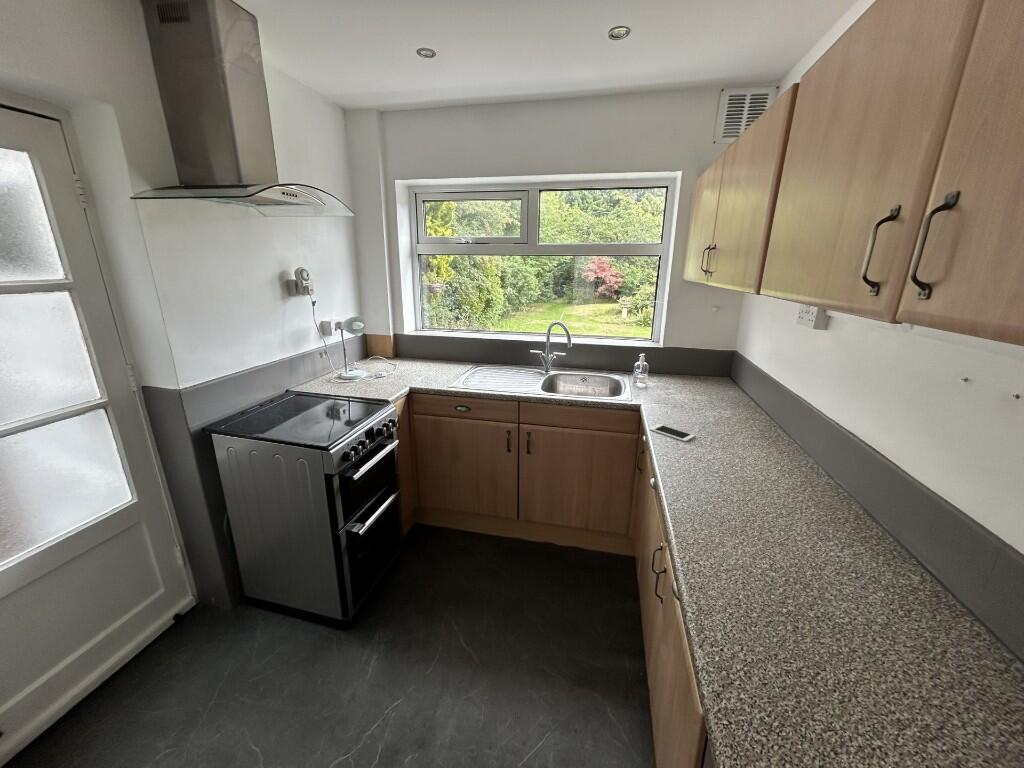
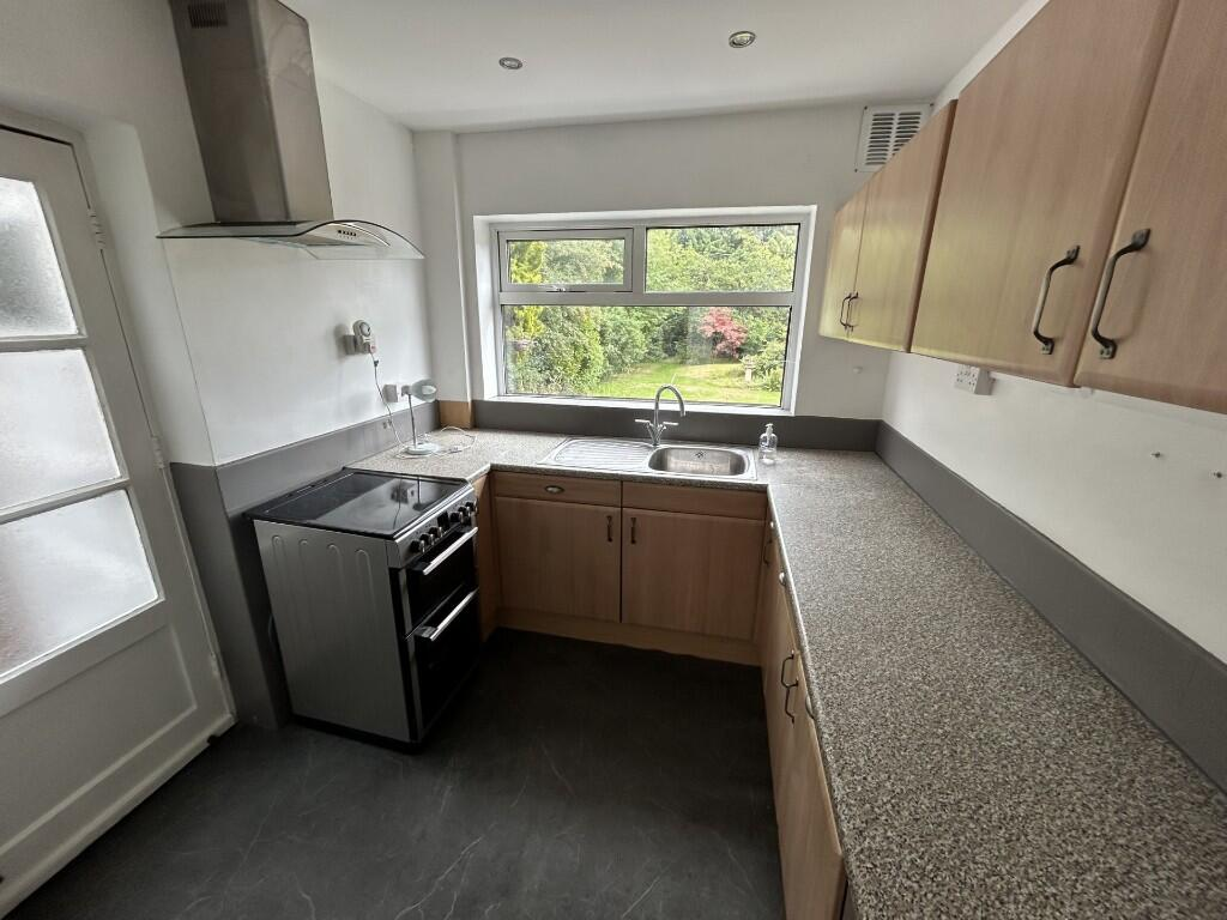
- cell phone (671, 432)
